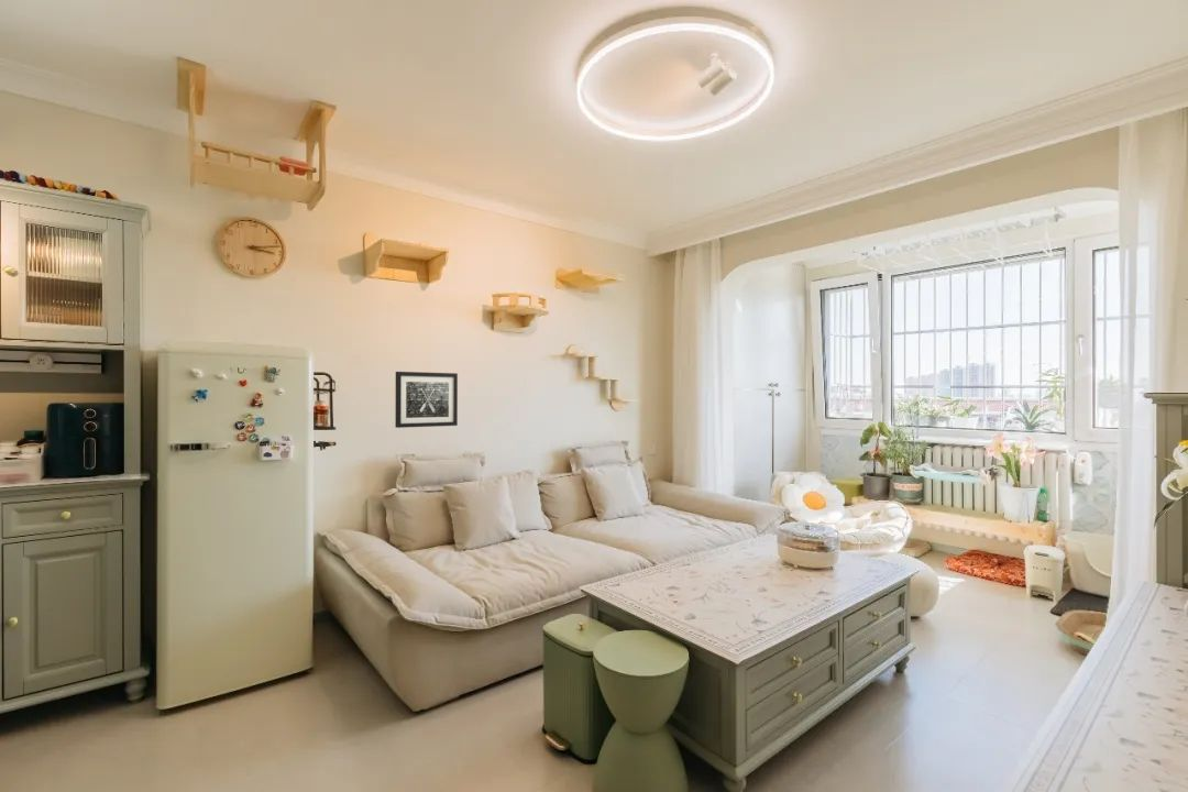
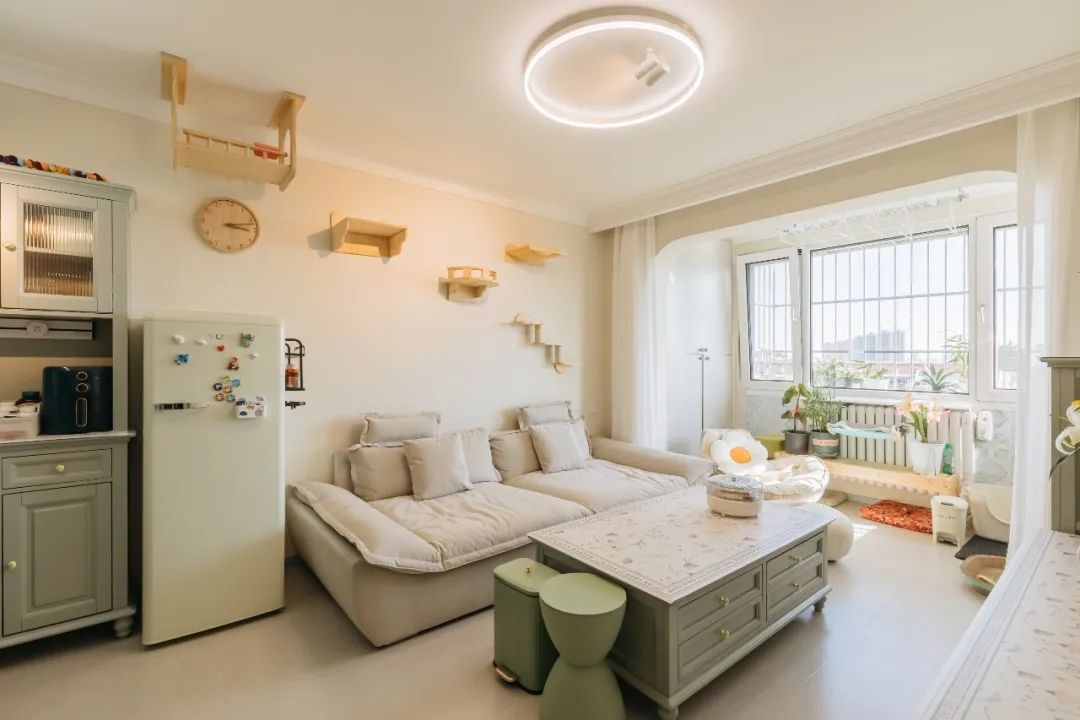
- wall art (427, 399)
